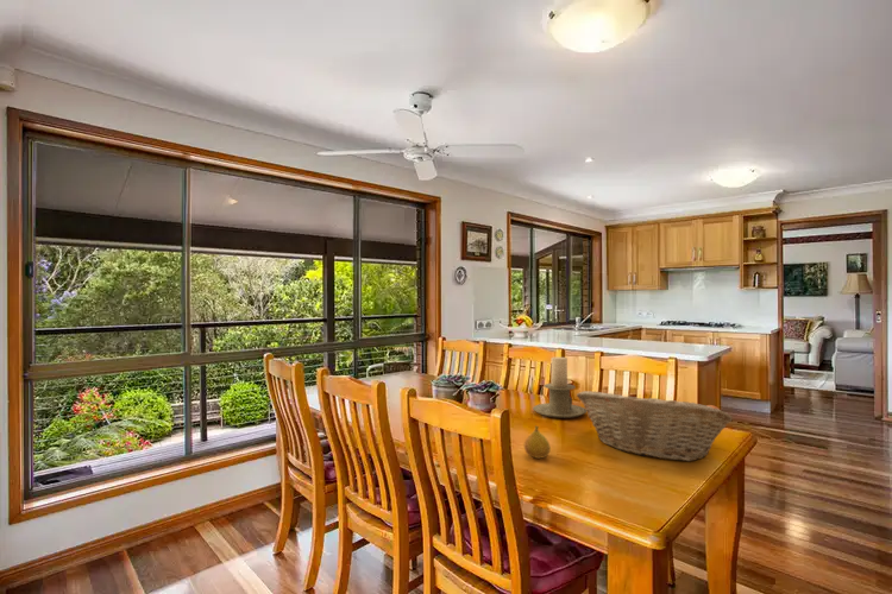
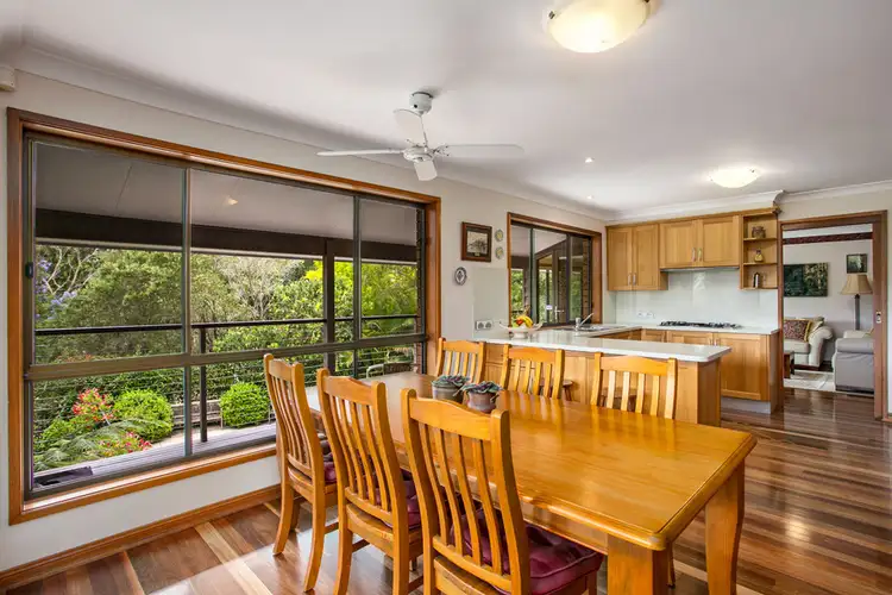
- candle holder (559, 385)
- fruit basket (648, 417)
- fruit (536, 441)
